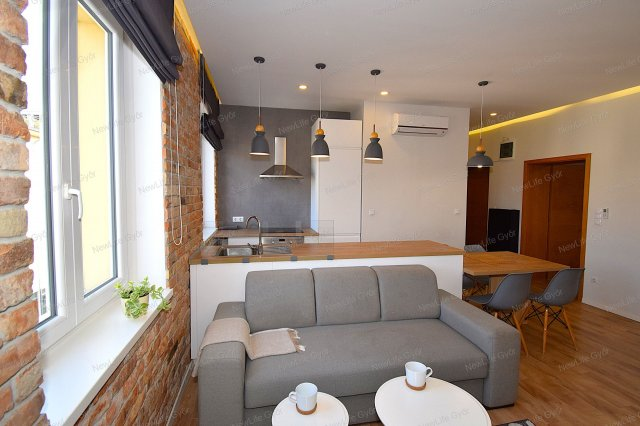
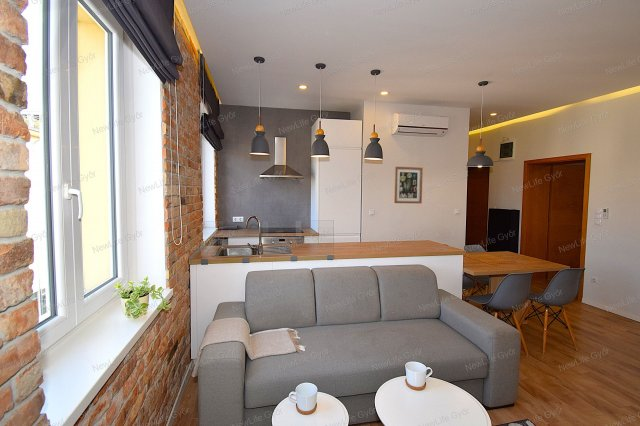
+ wall art (408, 185)
